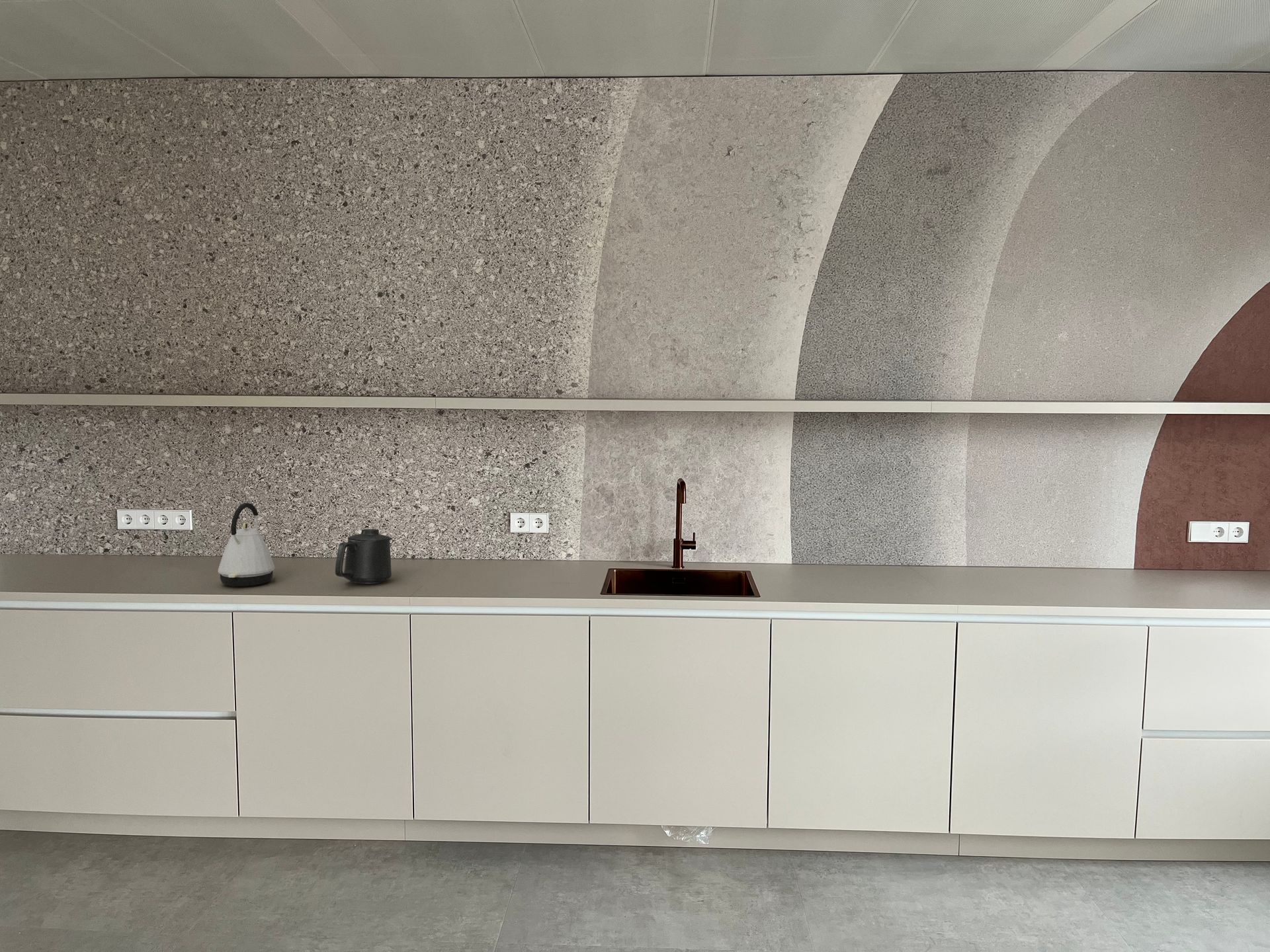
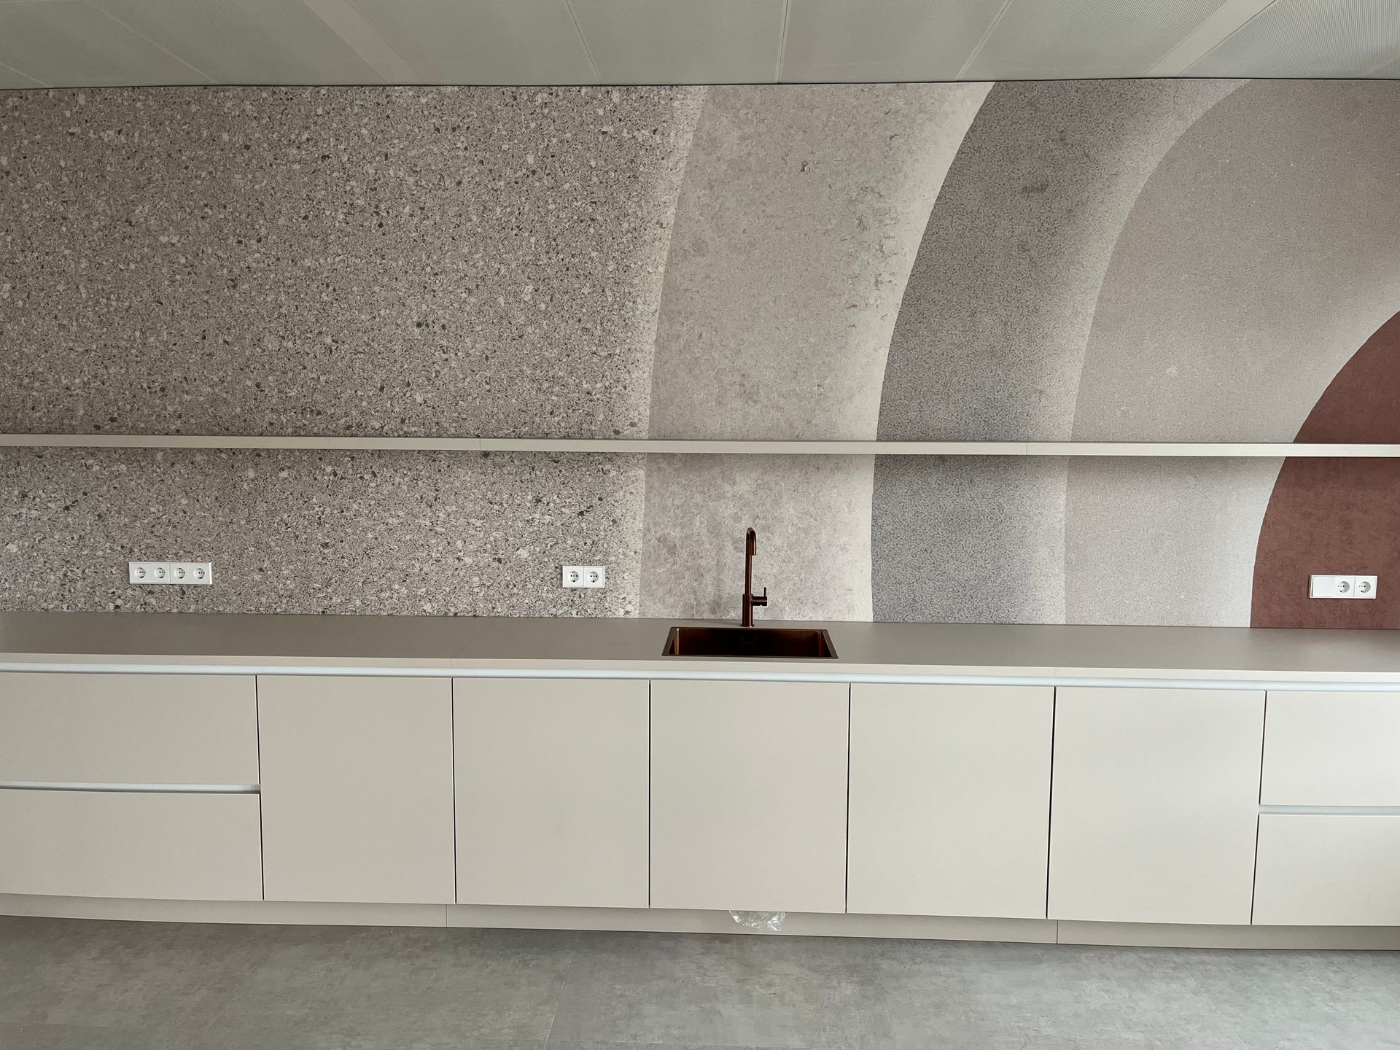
- kettle (247, 543)
- mug (366, 557)
